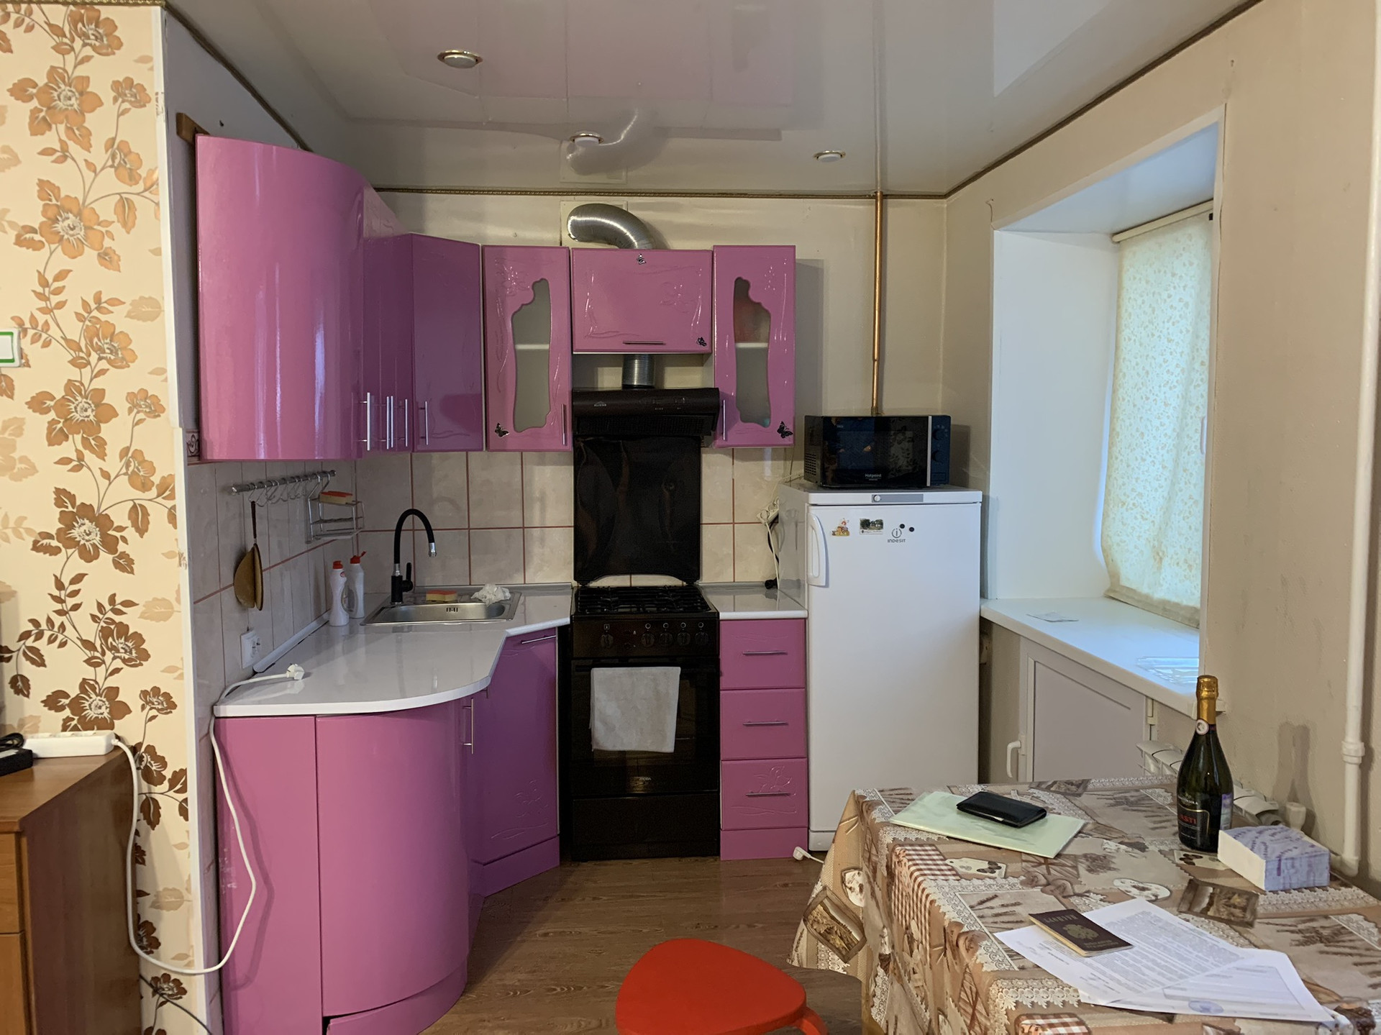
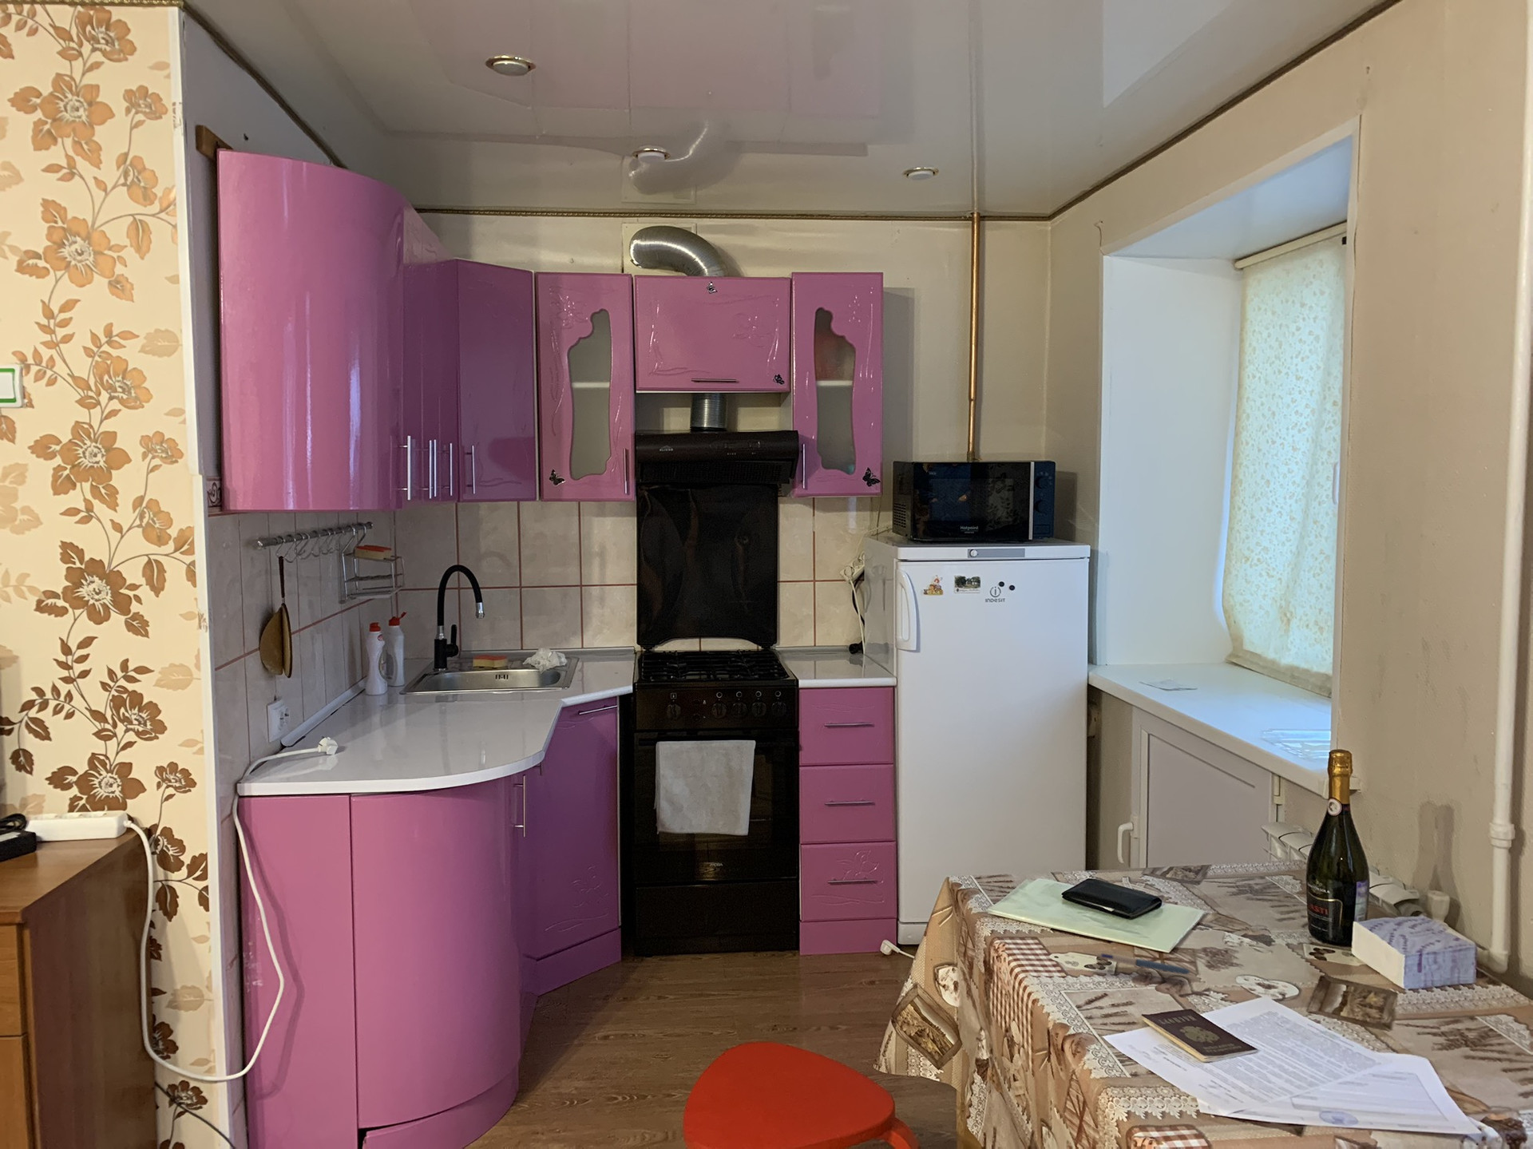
+ pen (1143, 964)
